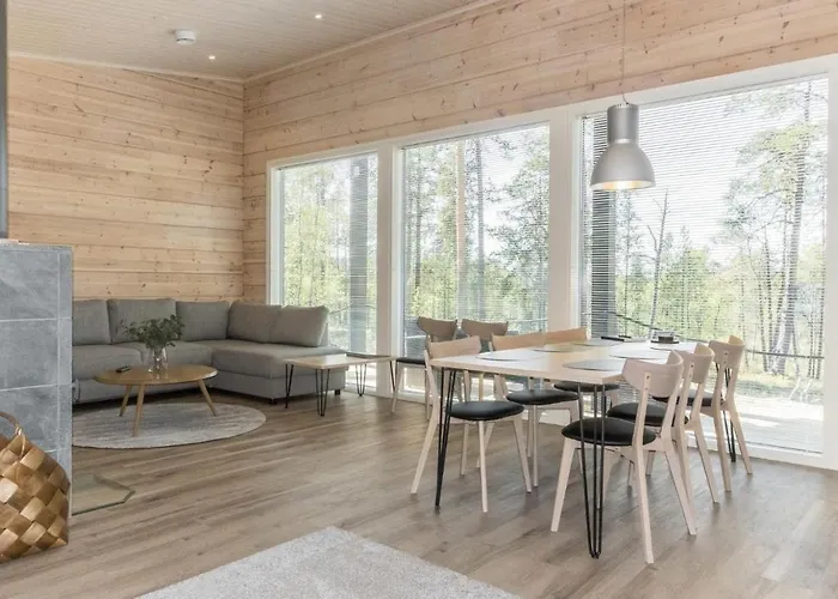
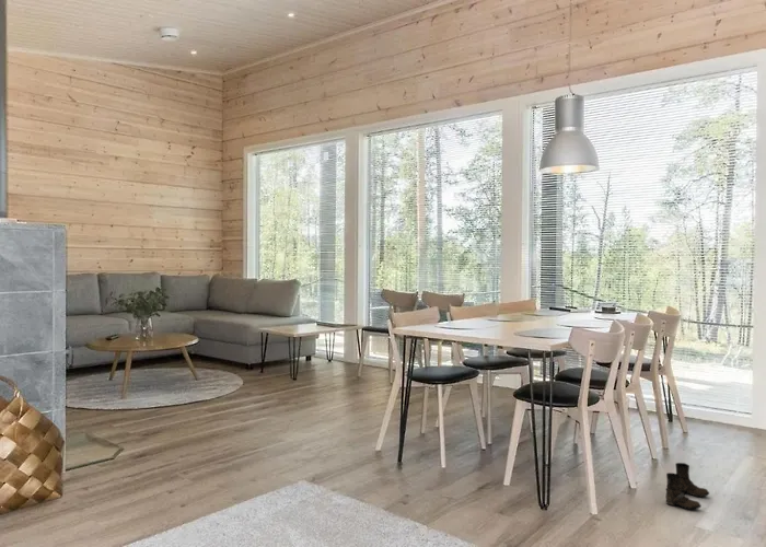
+ boots (687, 486)
